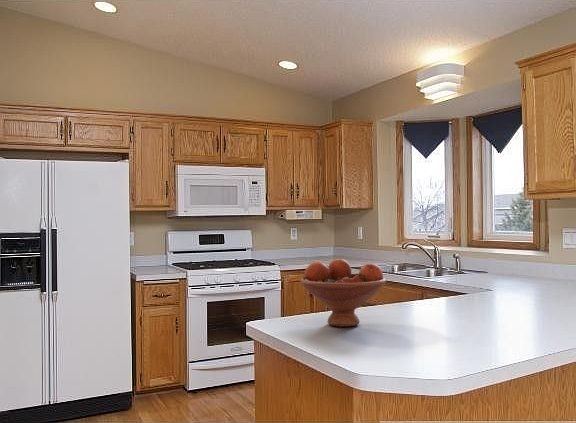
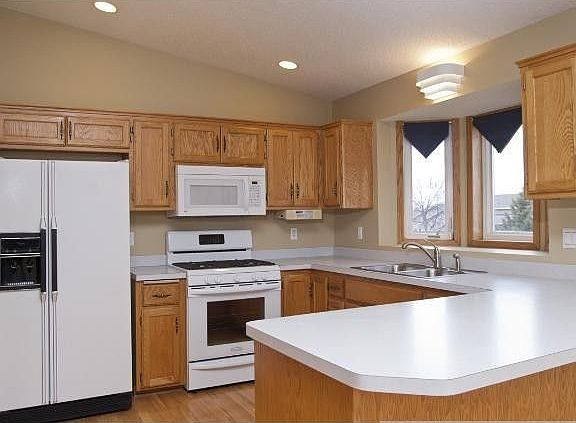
- fruit bowl (343, 292)
